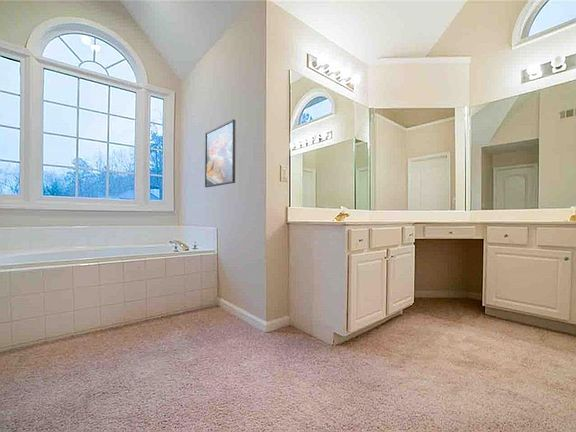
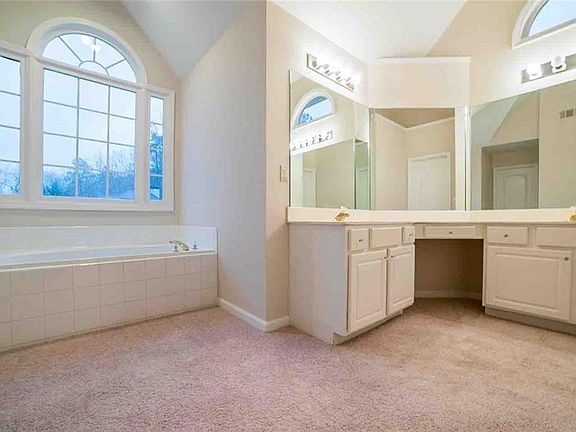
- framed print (219, 156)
